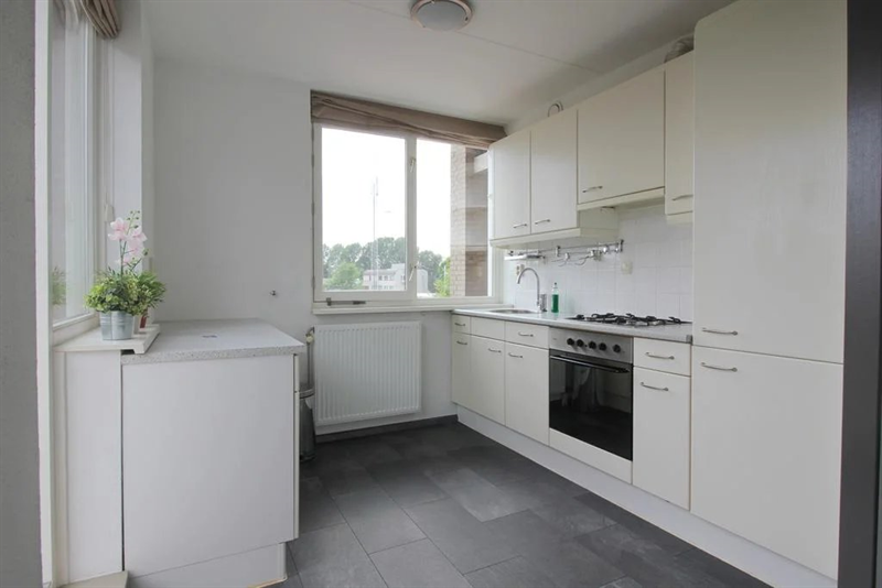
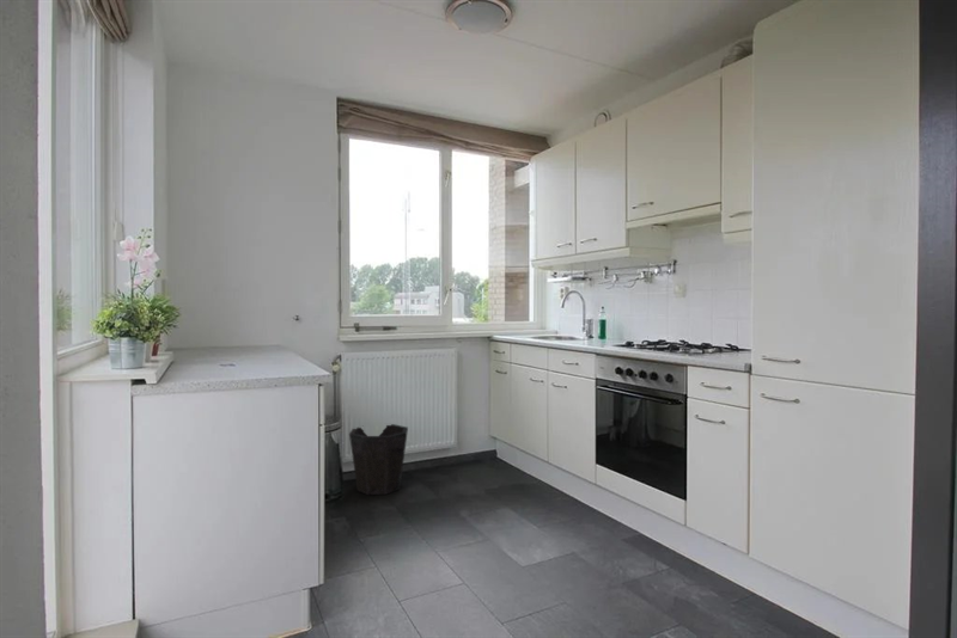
+ waste bin (379, 459)
